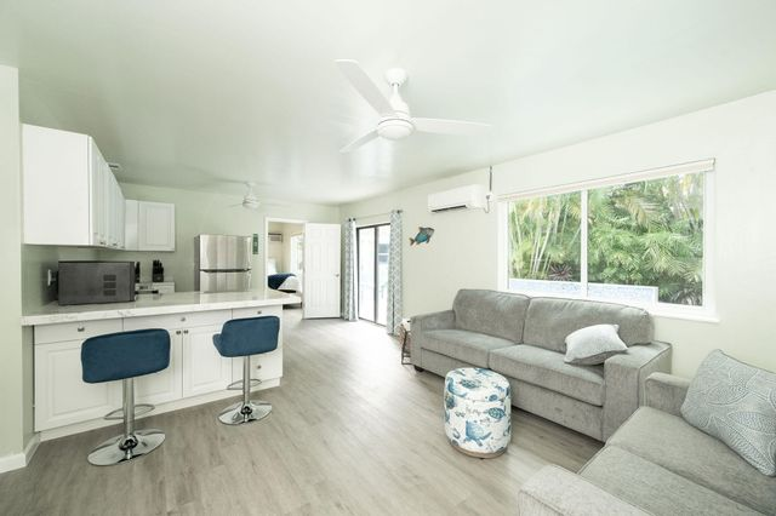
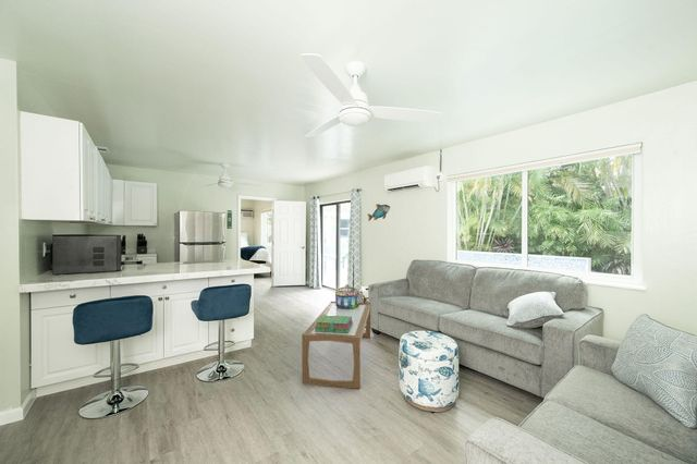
+ coffee table (342, 335)
+ decorative box (346, 294)
+ stack of books (333, 321)
